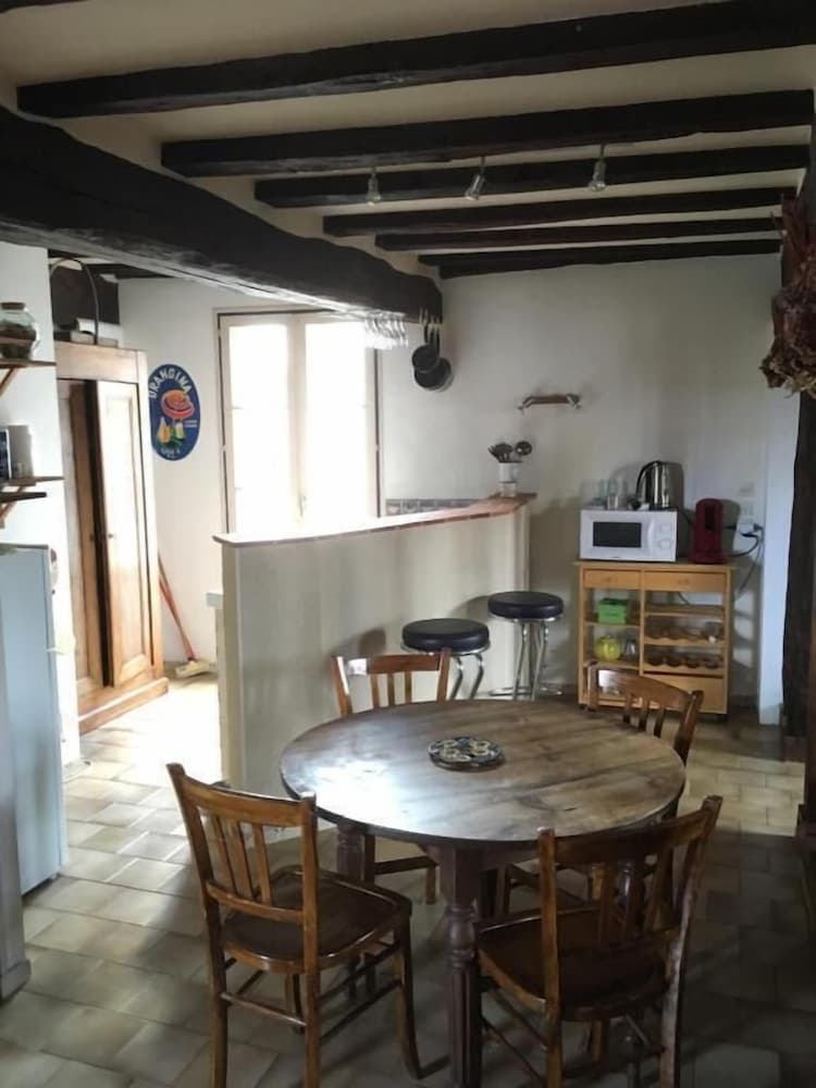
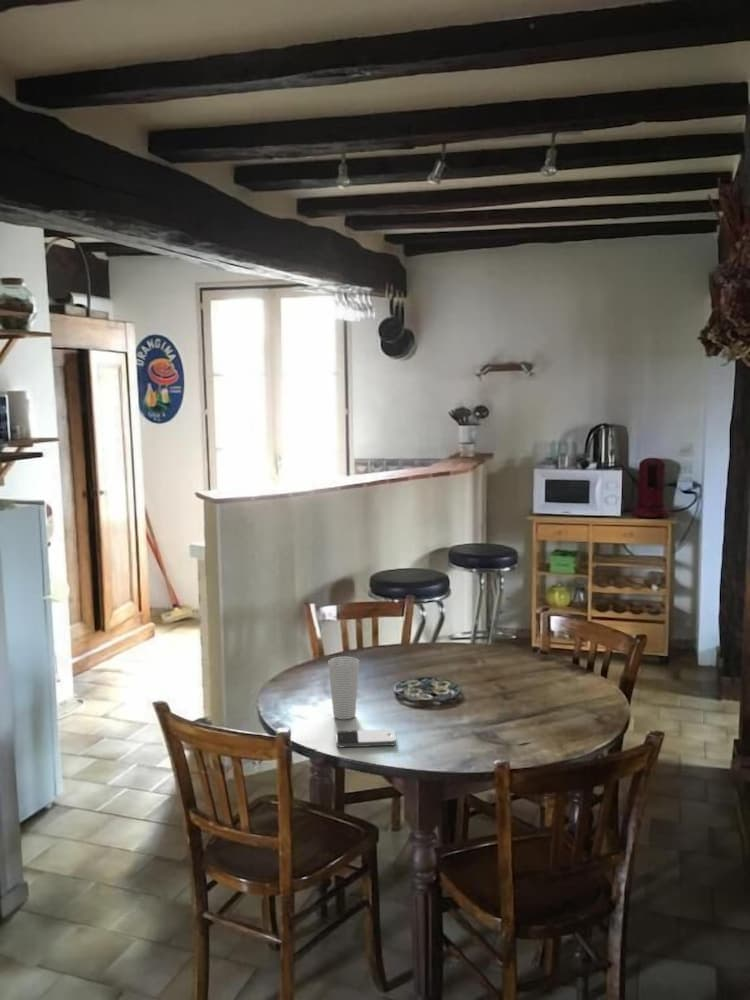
+ cup (344, 688)
+ smartphone (365, 738)
